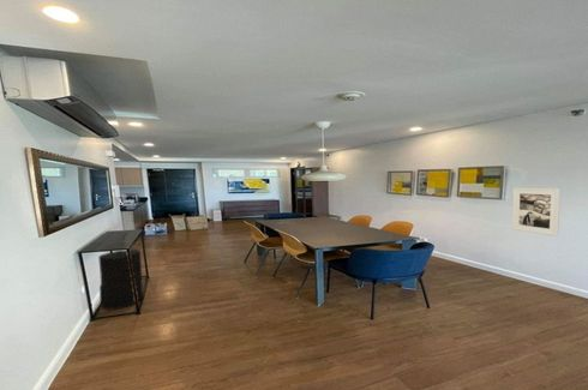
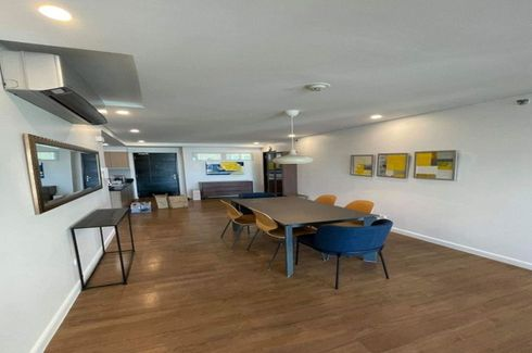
- trash can (121, 275)
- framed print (534, 210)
